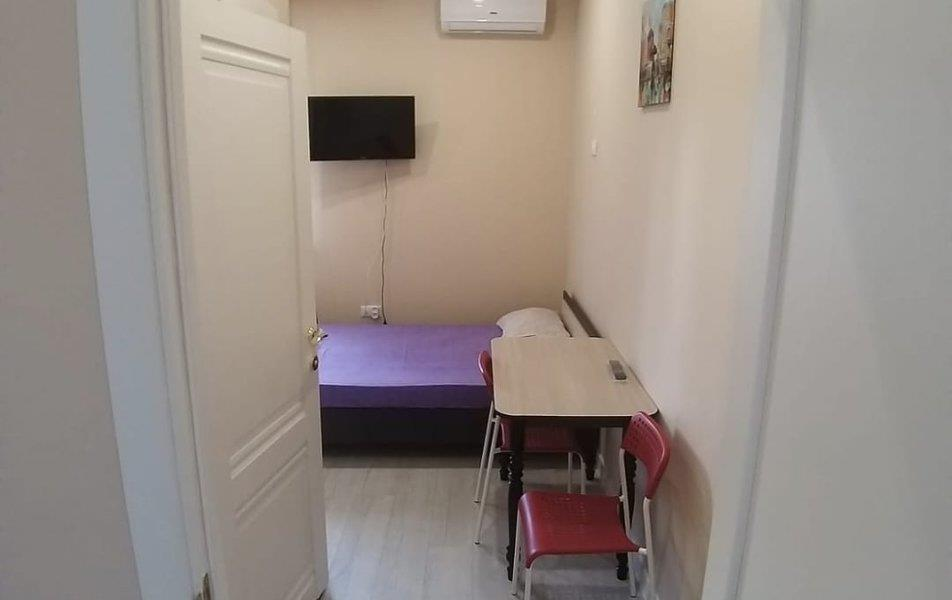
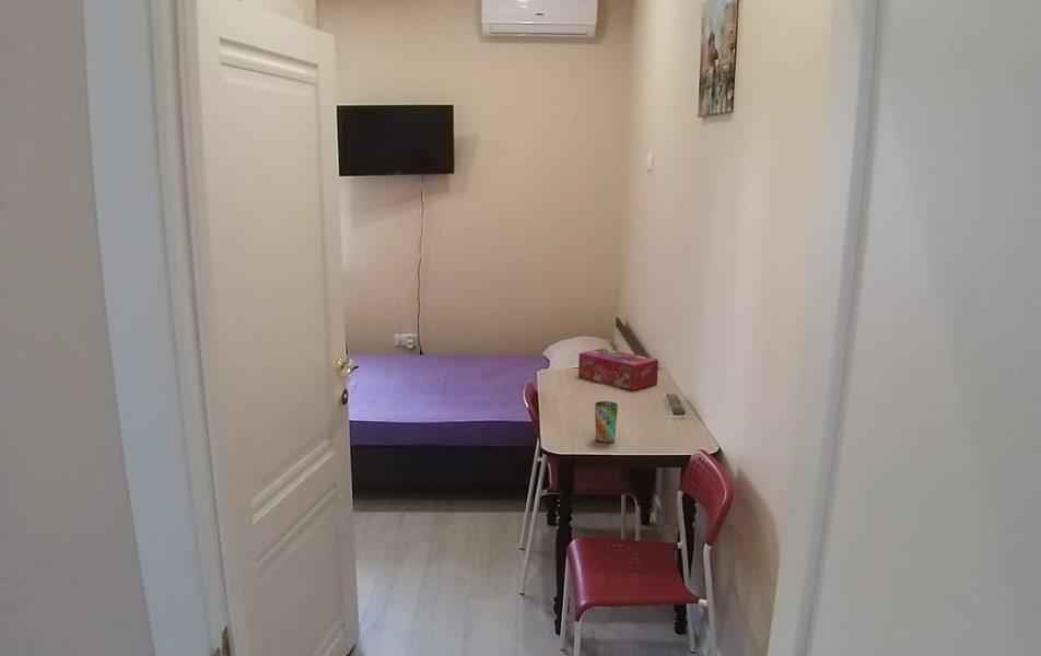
+ cup (606, 422)
+ tissue box (617, 367)
